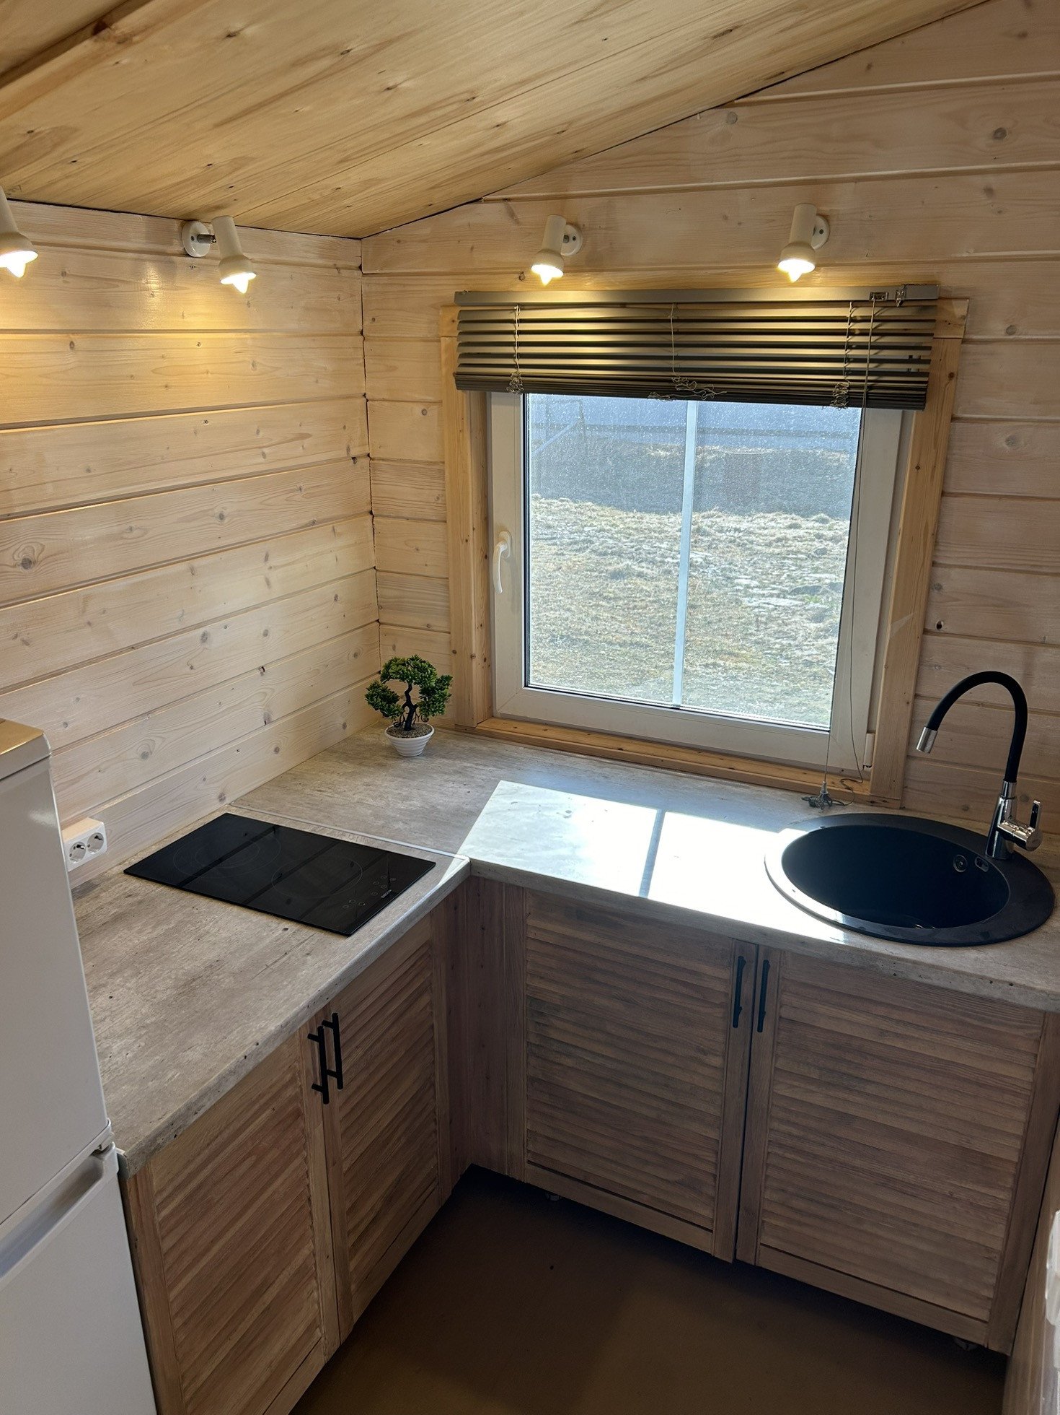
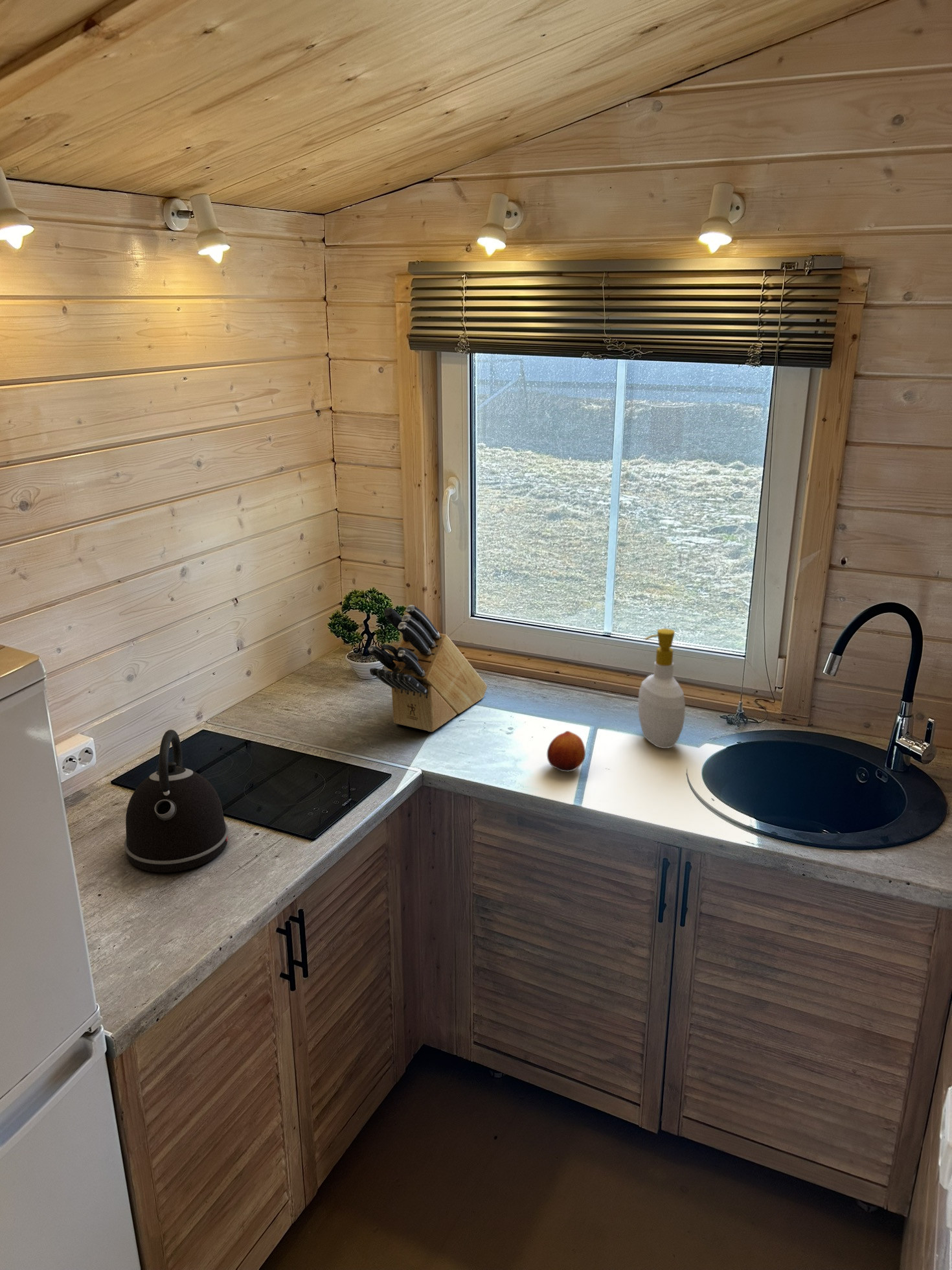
+ soap bottle (661, 687)
+ fruit (566, 751)
+ knife block (429, 656)
+ kettle (172, 792)
